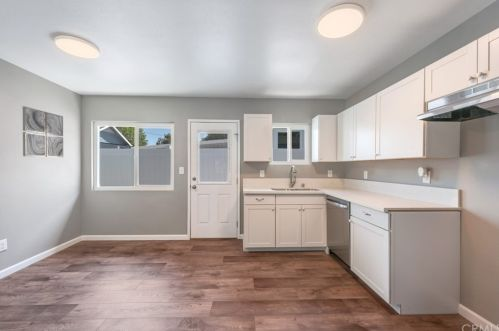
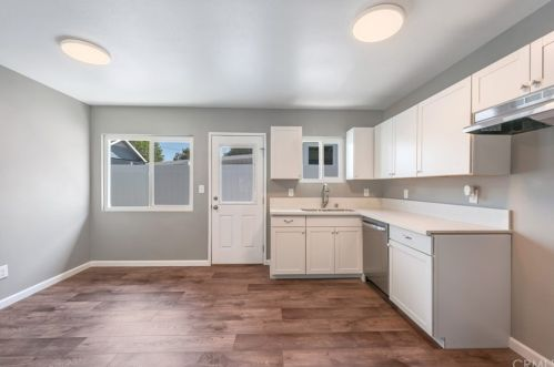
- wall art (44, 133)
